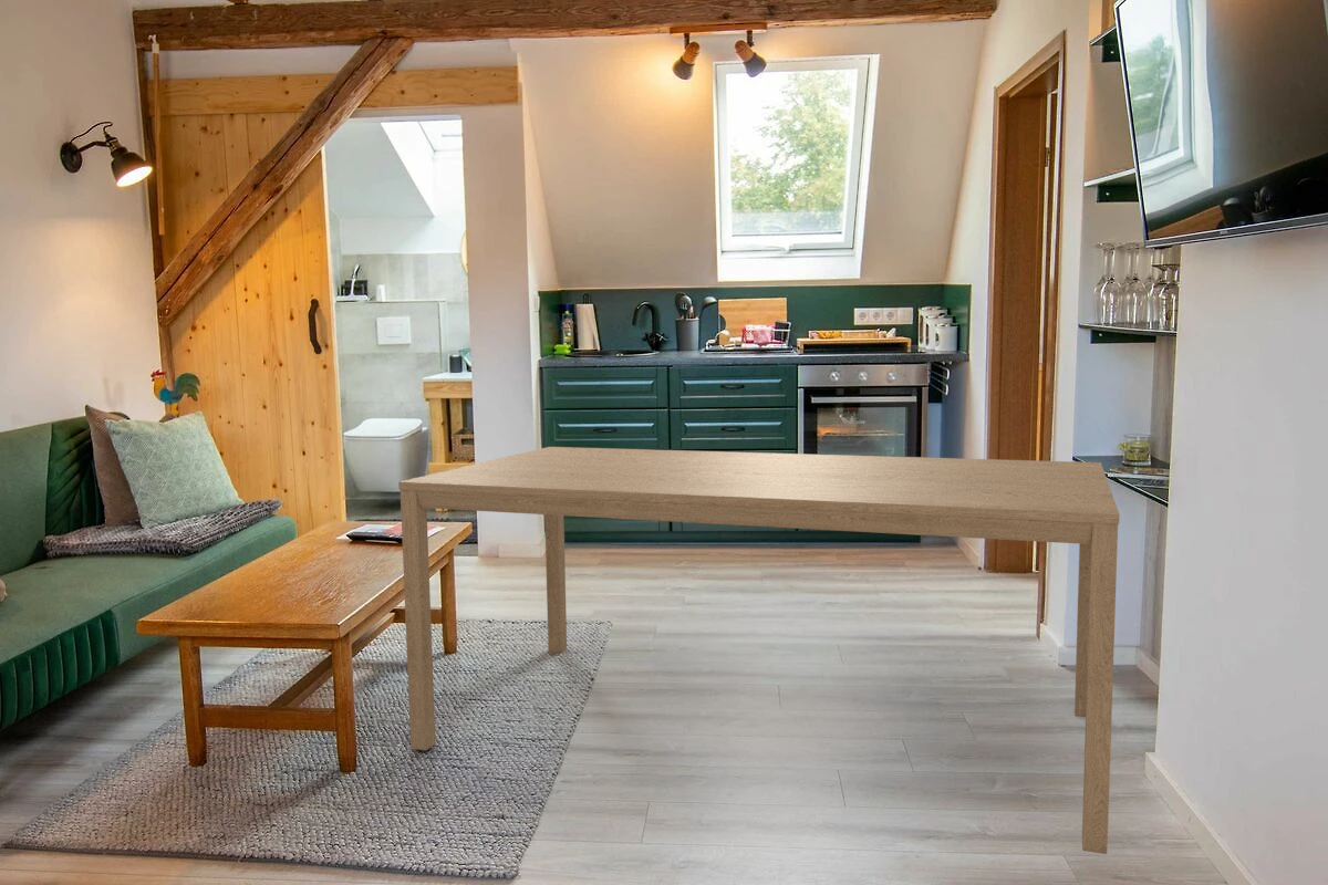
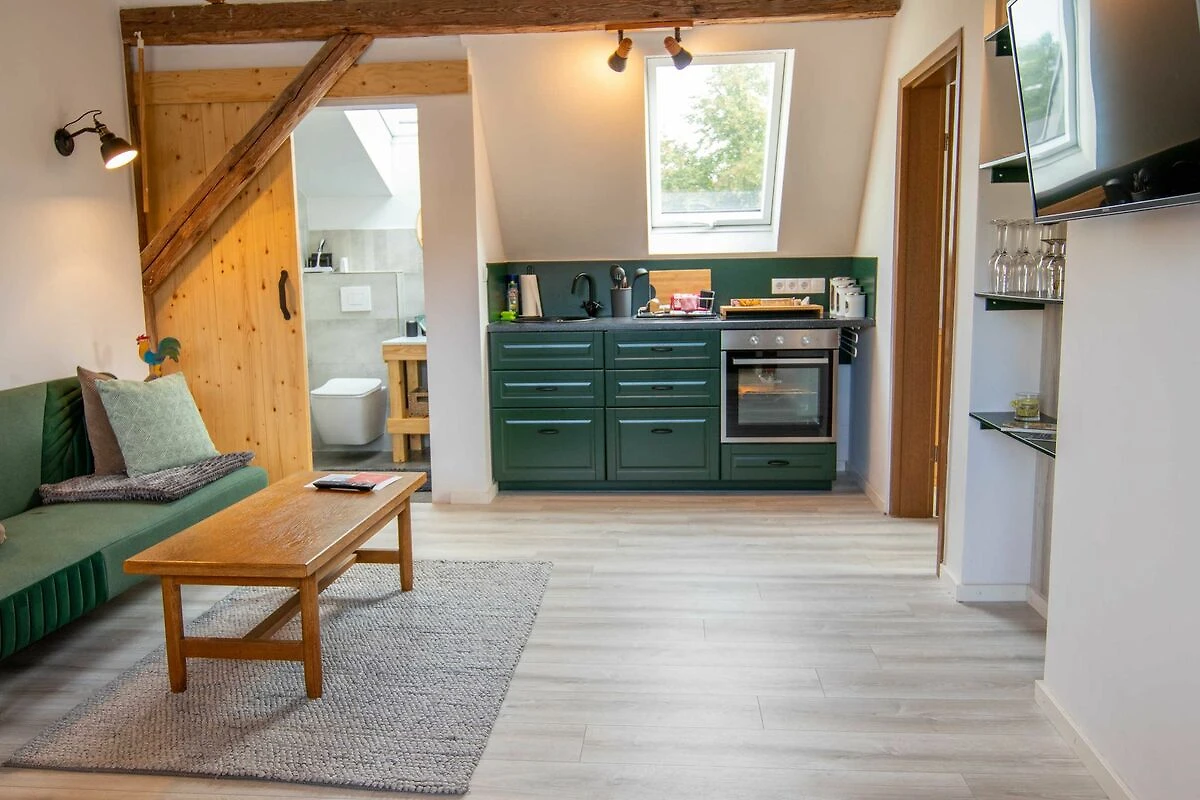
- dining table (762, 525)
